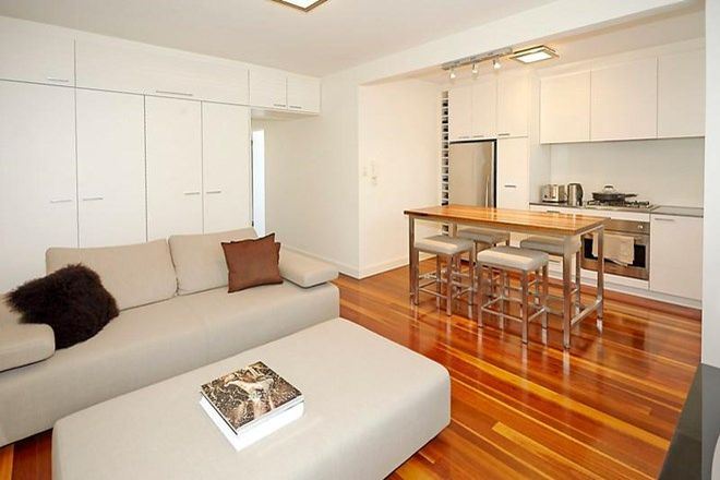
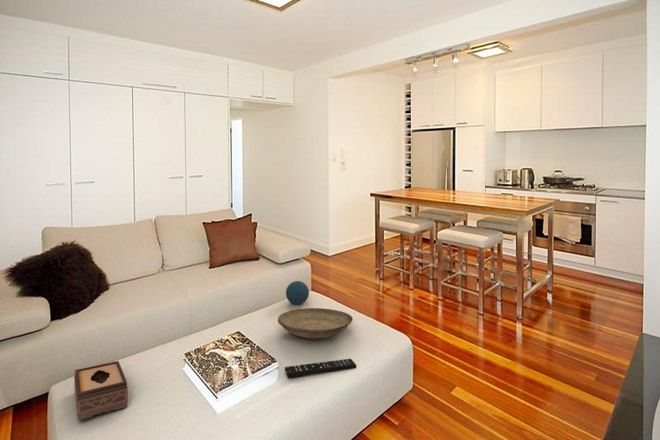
+ decorative orb (297, 292)
+ remote control (320, 367)
+ decorative bowl (315, 326)
+ tissue box (100, 387)
